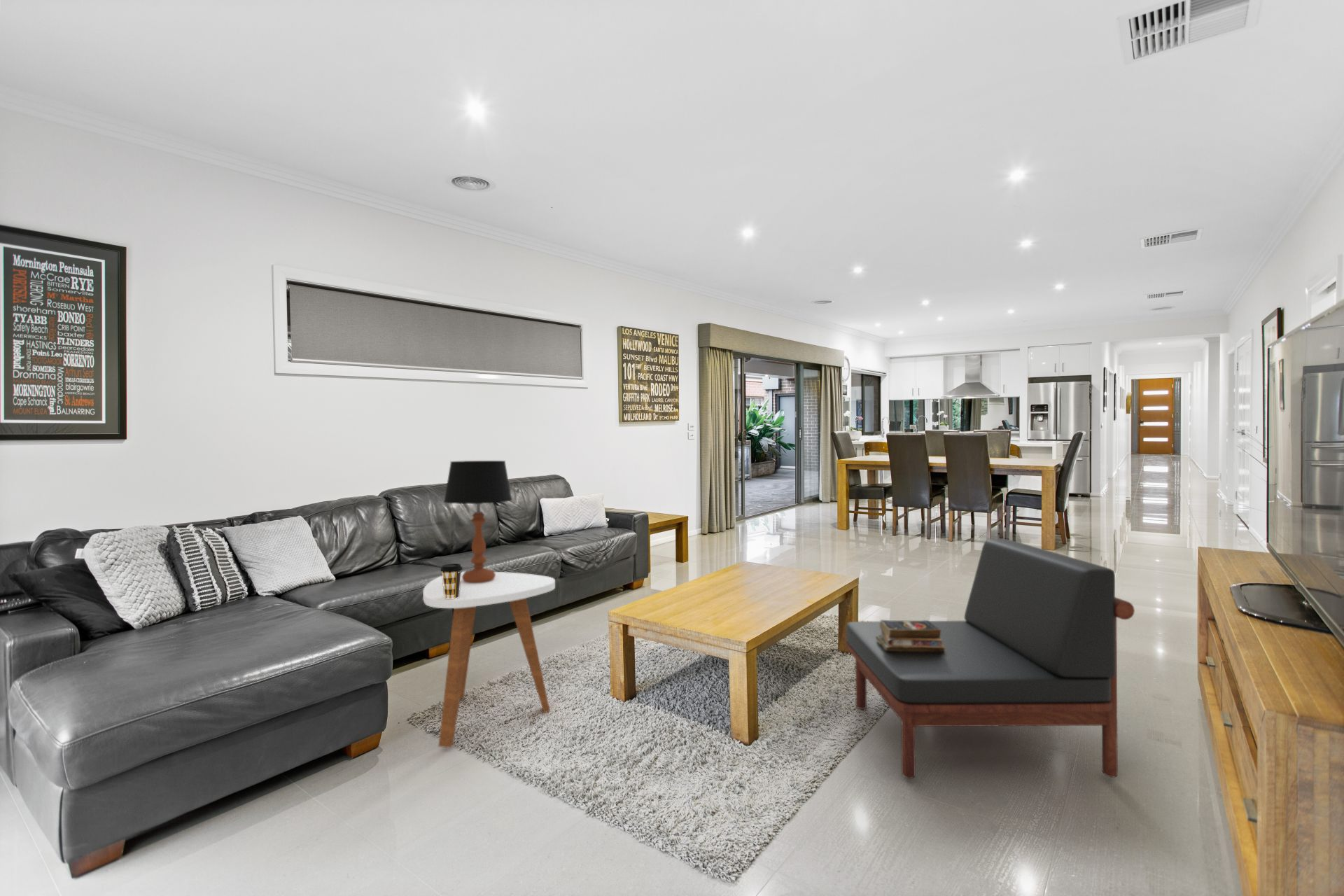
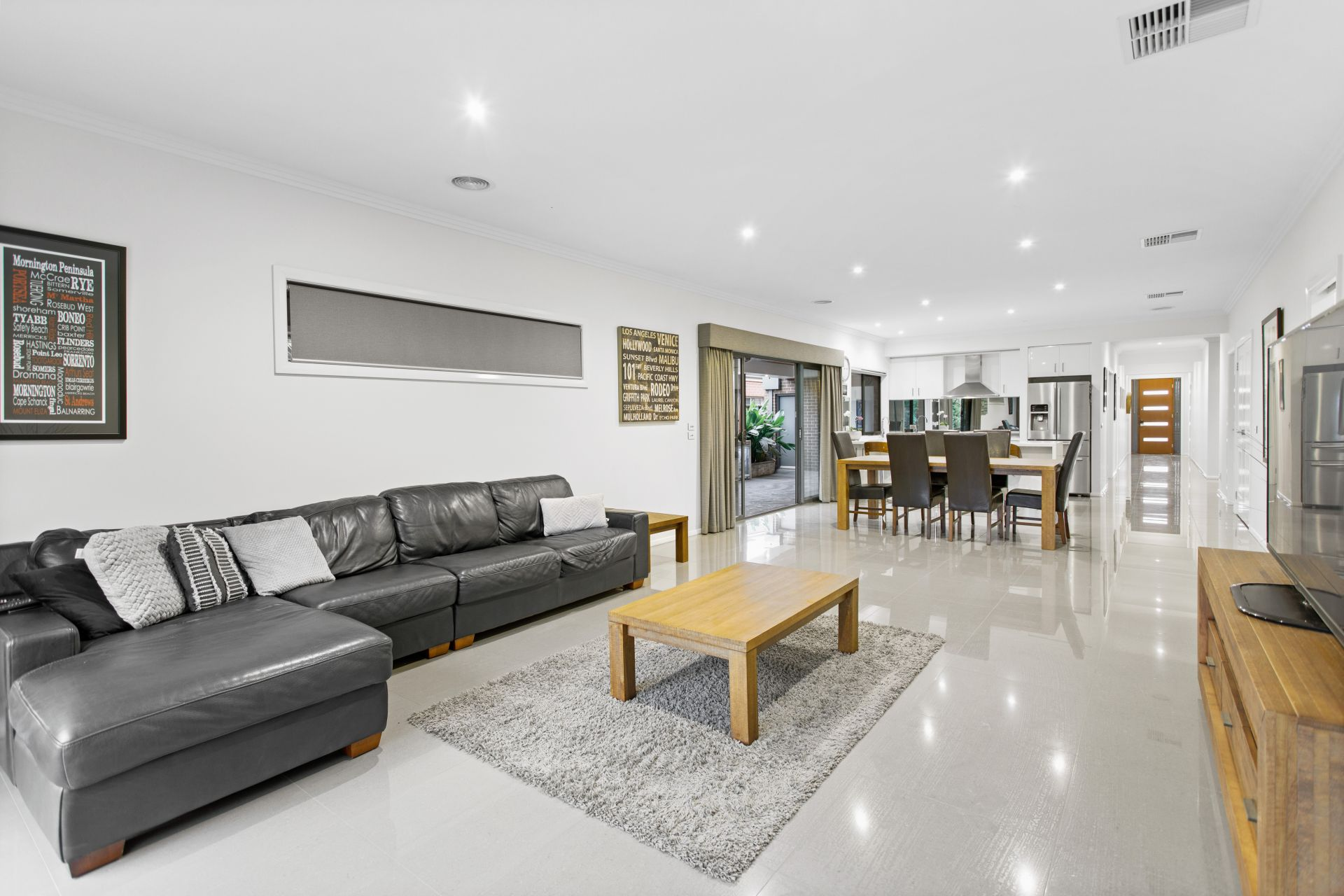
- armchair (967, 645)
- side table (470, 651)
- books (909, 634)
- coffee cup (451, 580)
- table lamp (478, 520)
